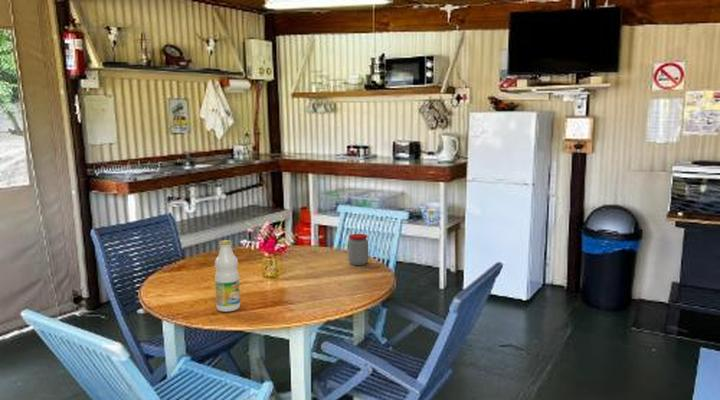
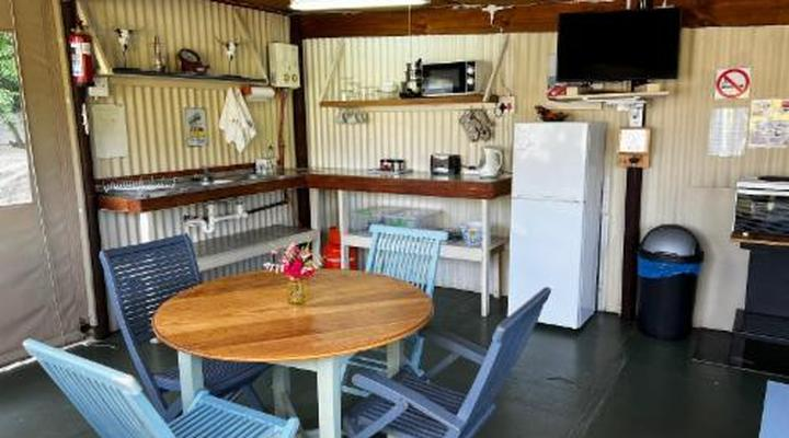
- bottle (227, 275)
- jar (358, 249)
